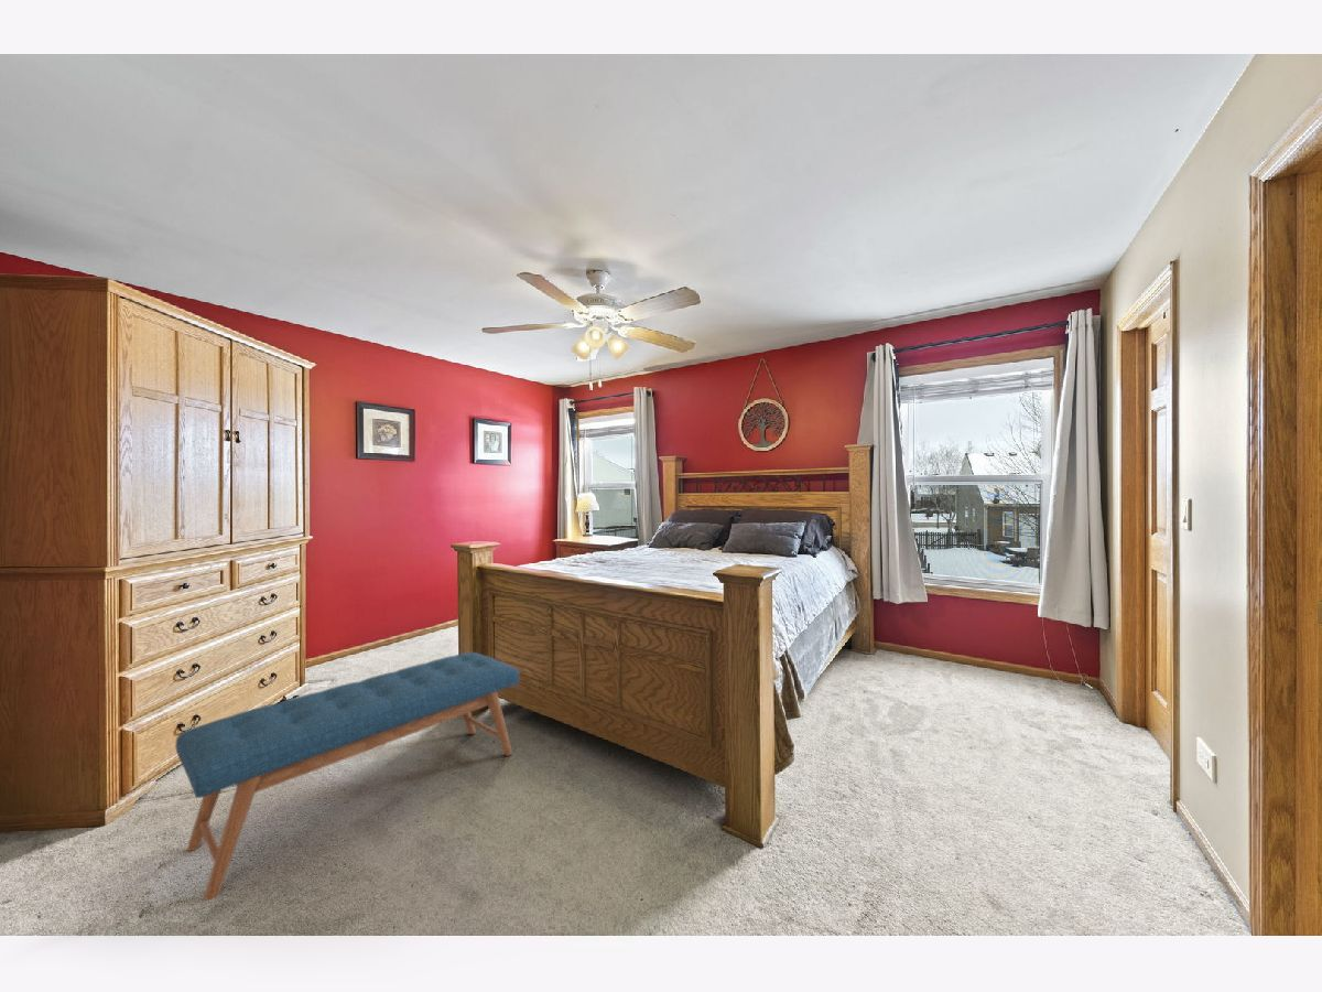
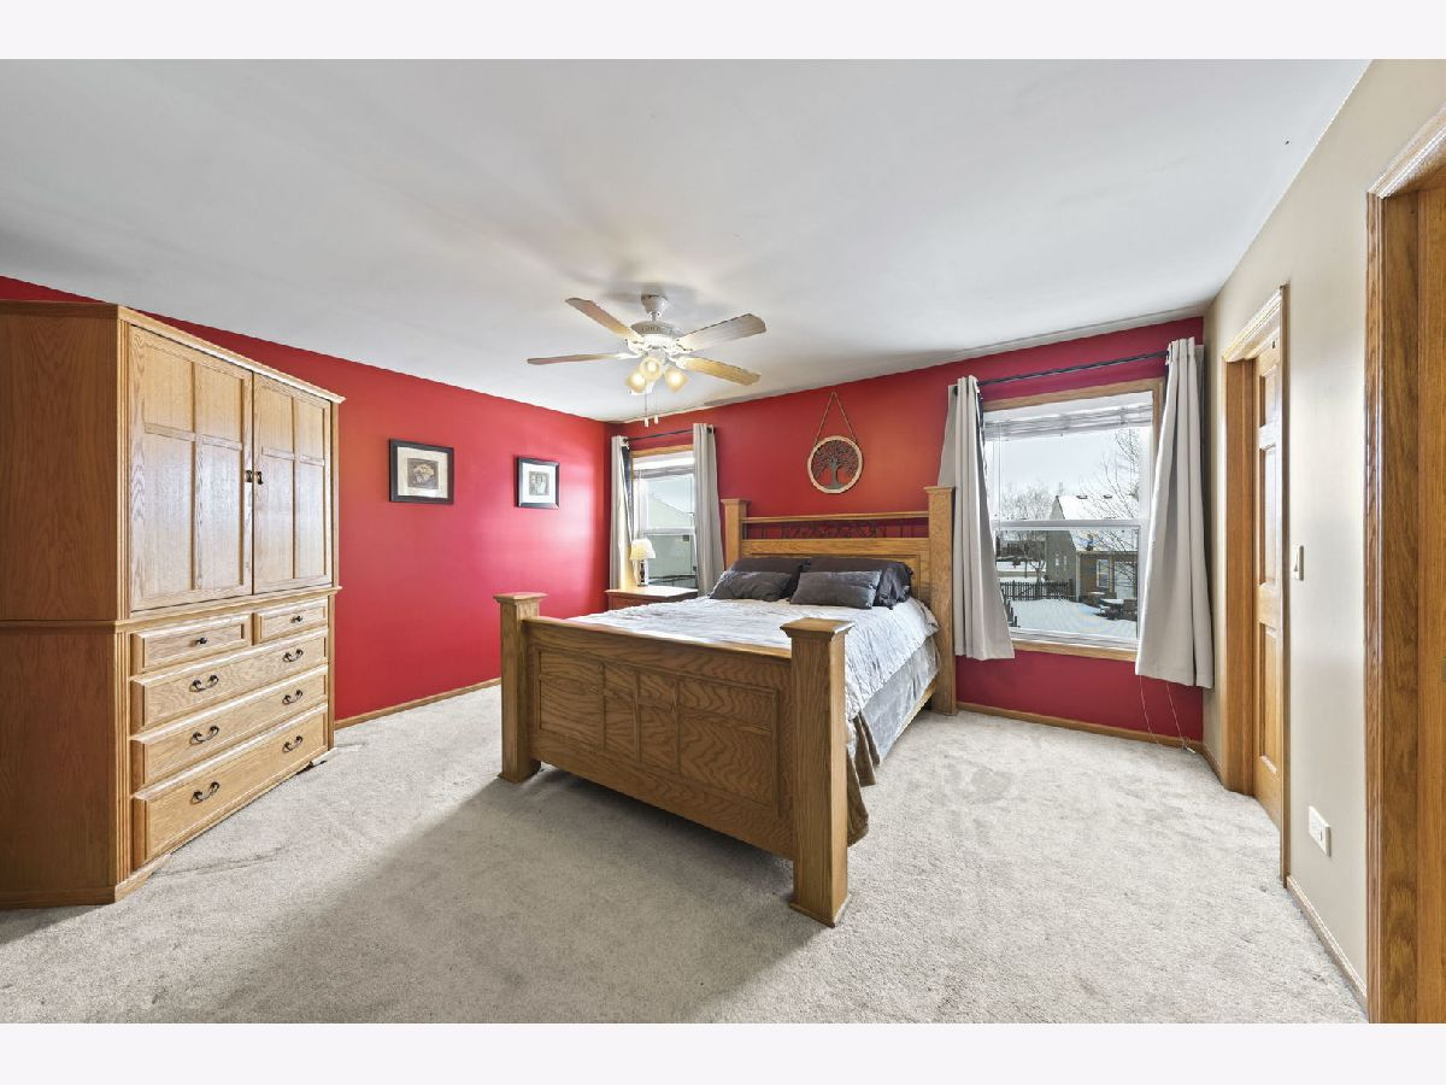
- bench (375, 741)
